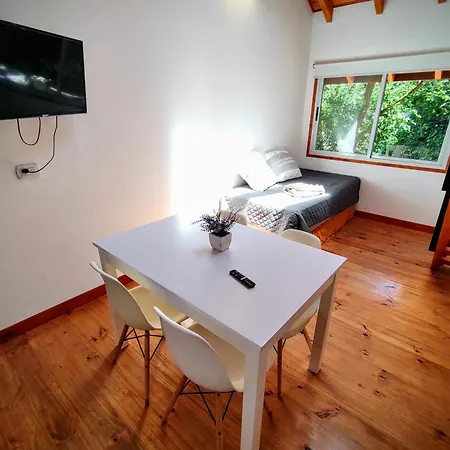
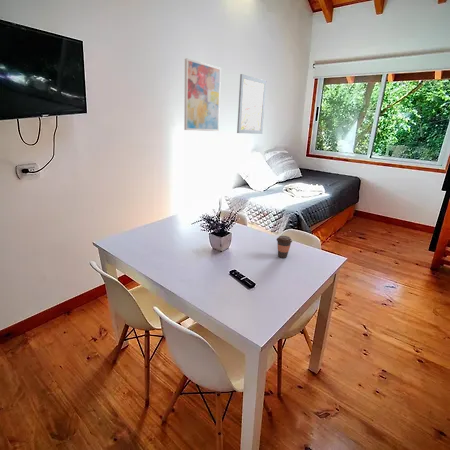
+ coffee cup (283, 246)
+ wall art (252, 106)
+ wall art (203, 98)
